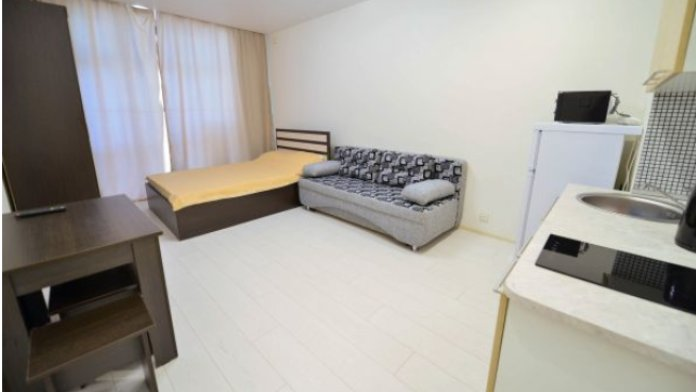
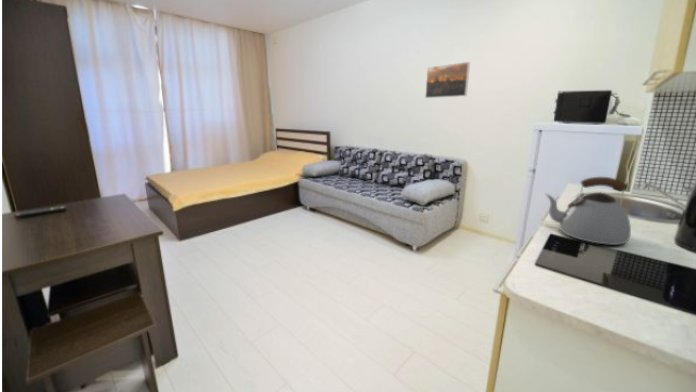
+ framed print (446, 81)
+ kettle (586, 205)
